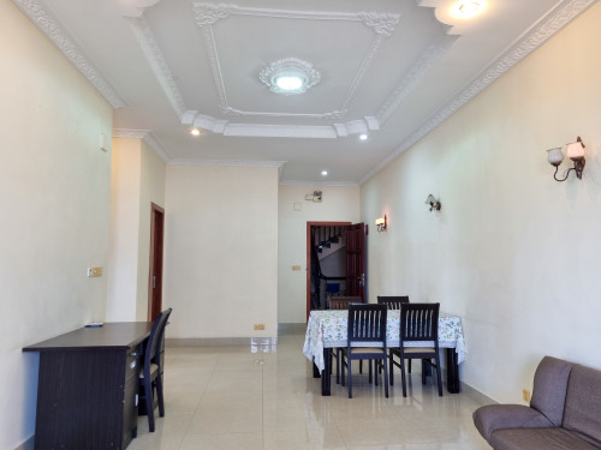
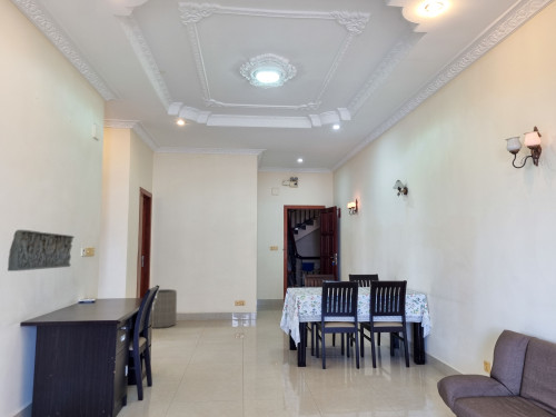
+ trash can (160, 307)
+ wall relief (44, 250)
